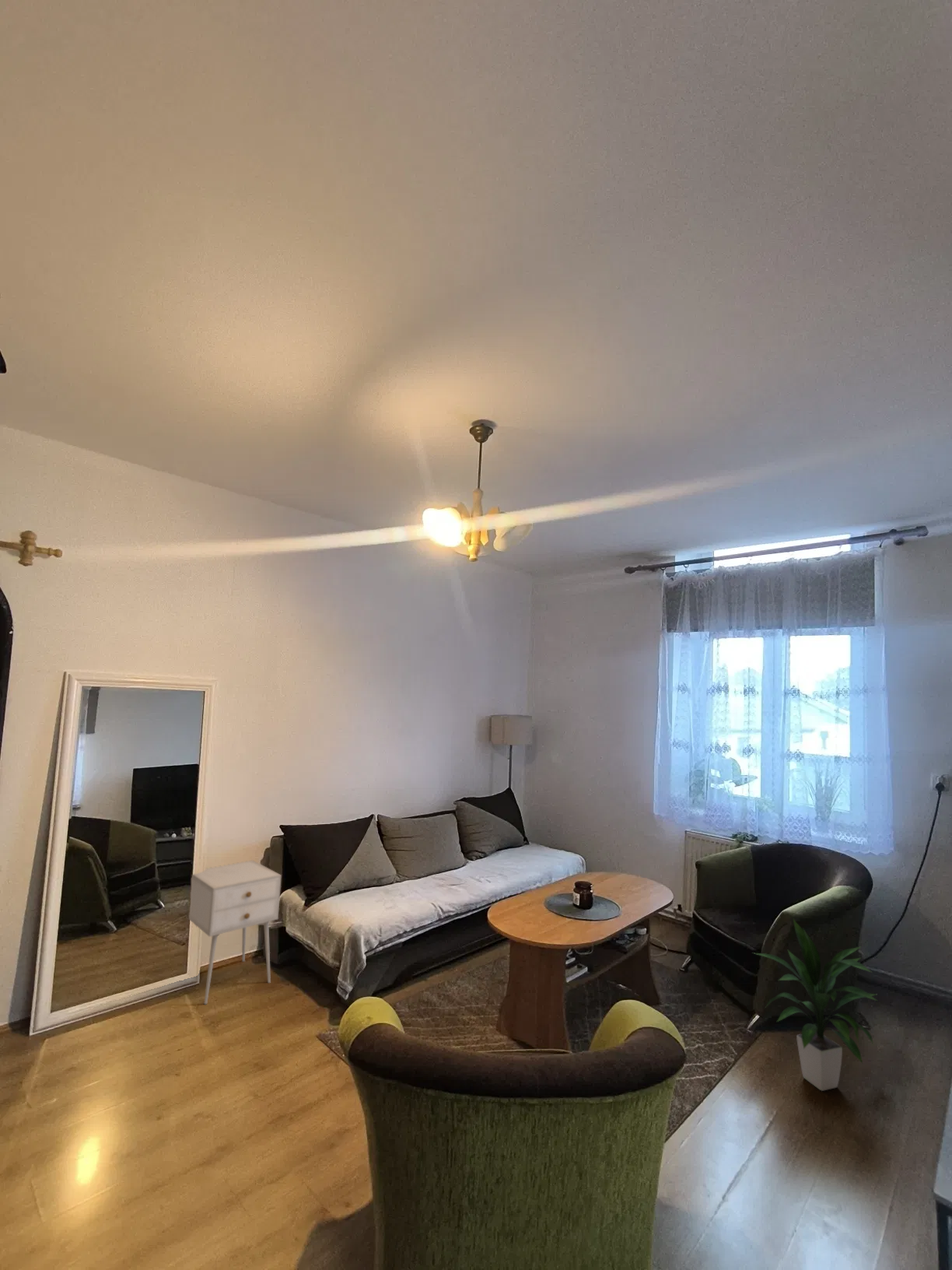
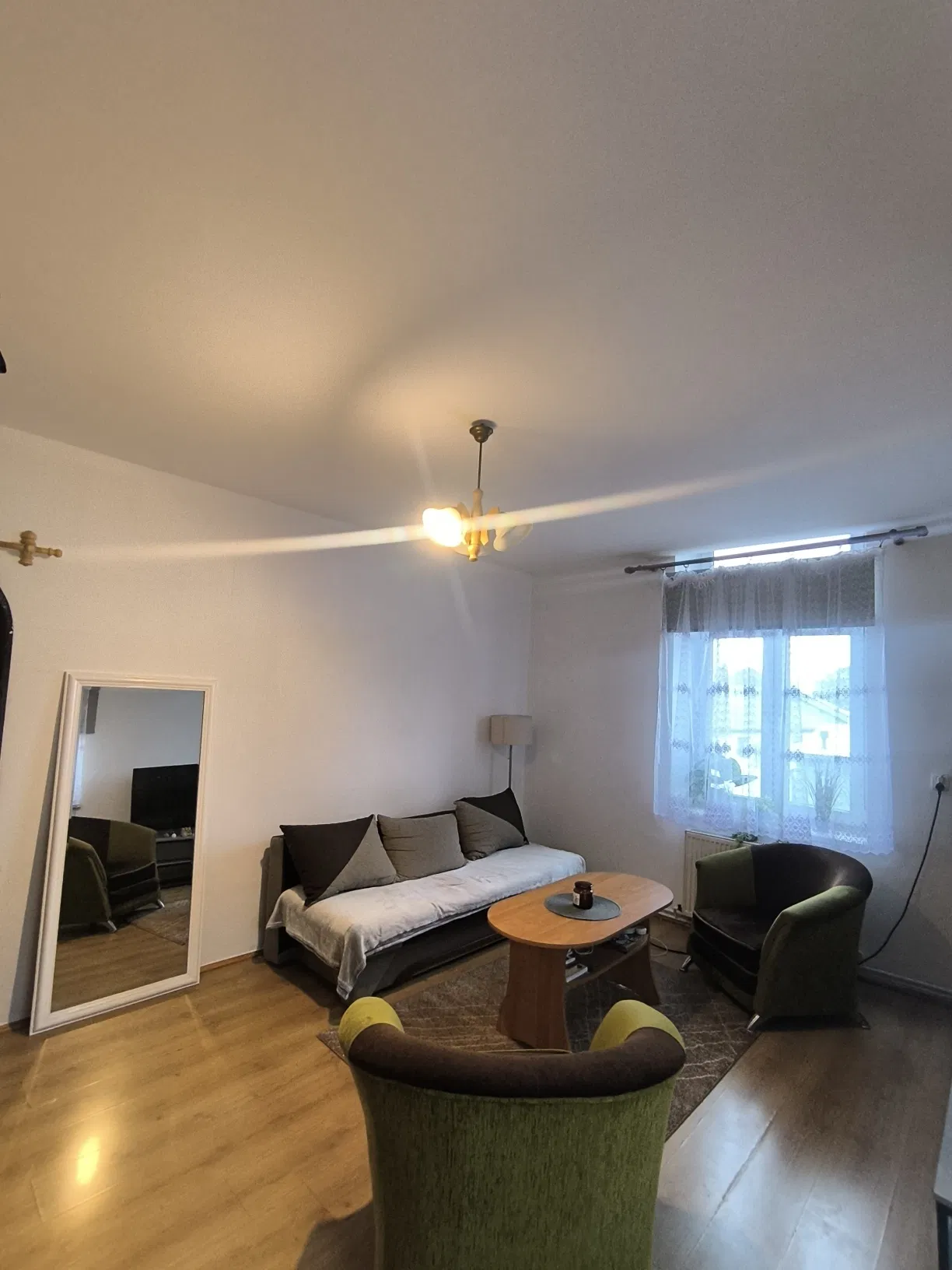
- nightstand (231, 927)
- indoor plant (824, 1006)
